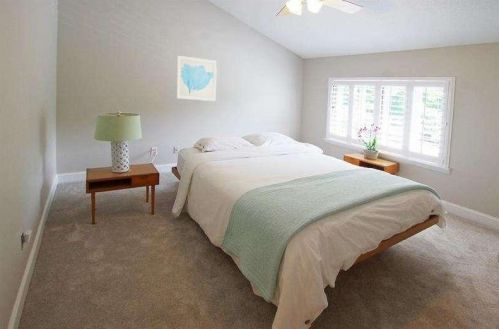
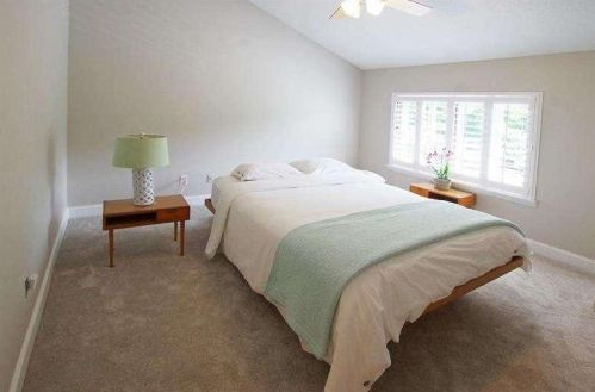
- wall art (197, 79)
